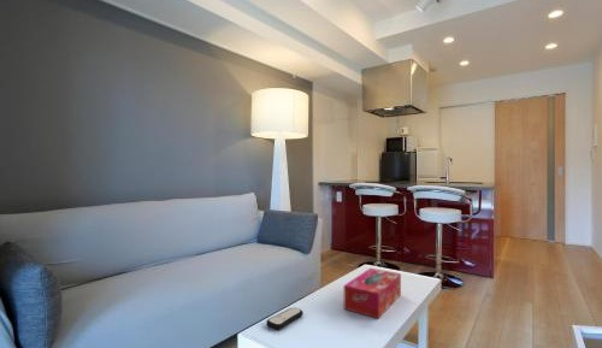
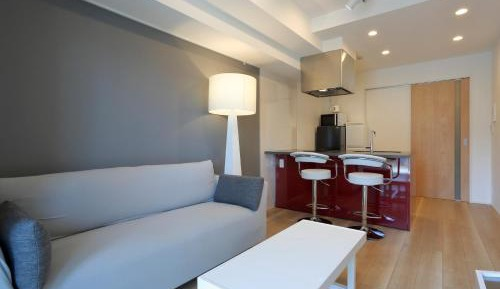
- remote control (285, 317)
- tissue box (373, 290)
